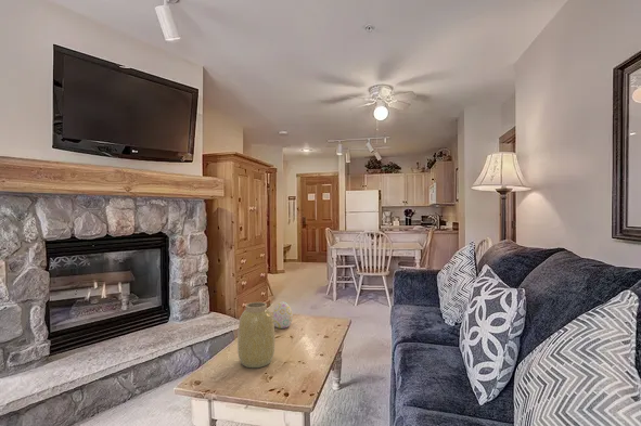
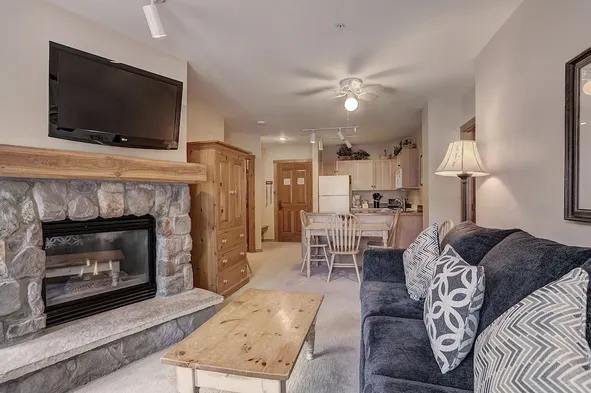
- vase (256, 333)
- decorative egg (282, 313)
